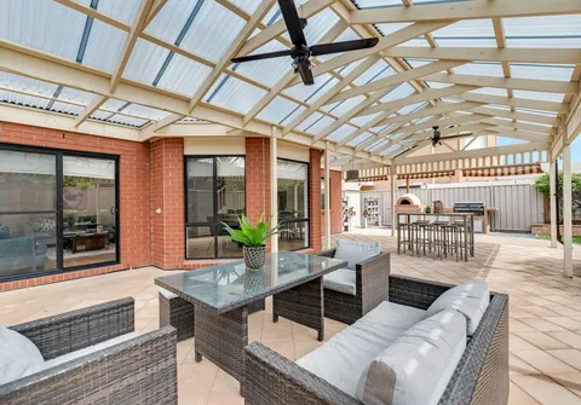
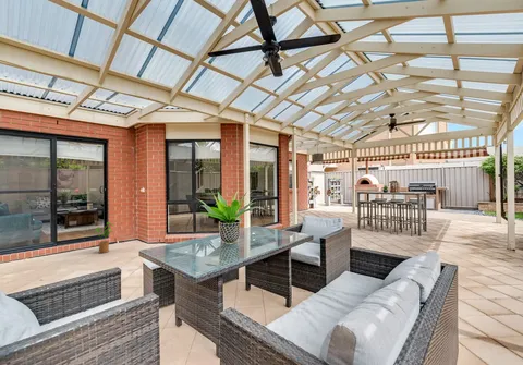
+ house plant (106, 236)
